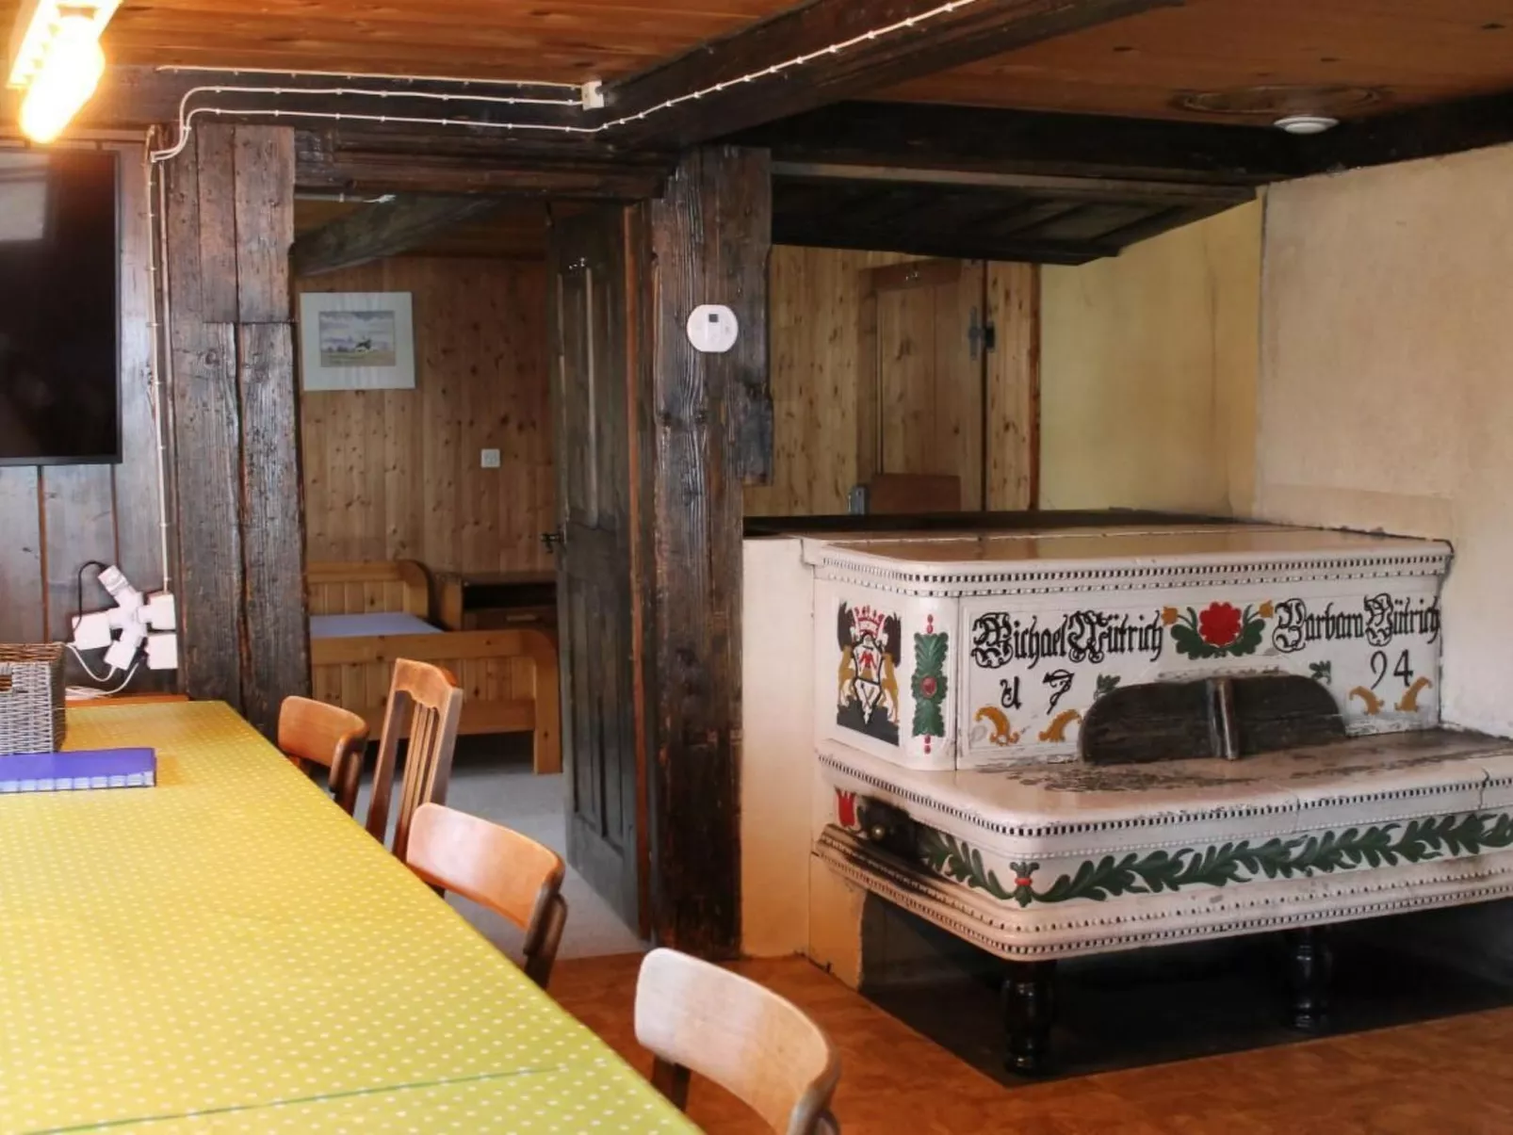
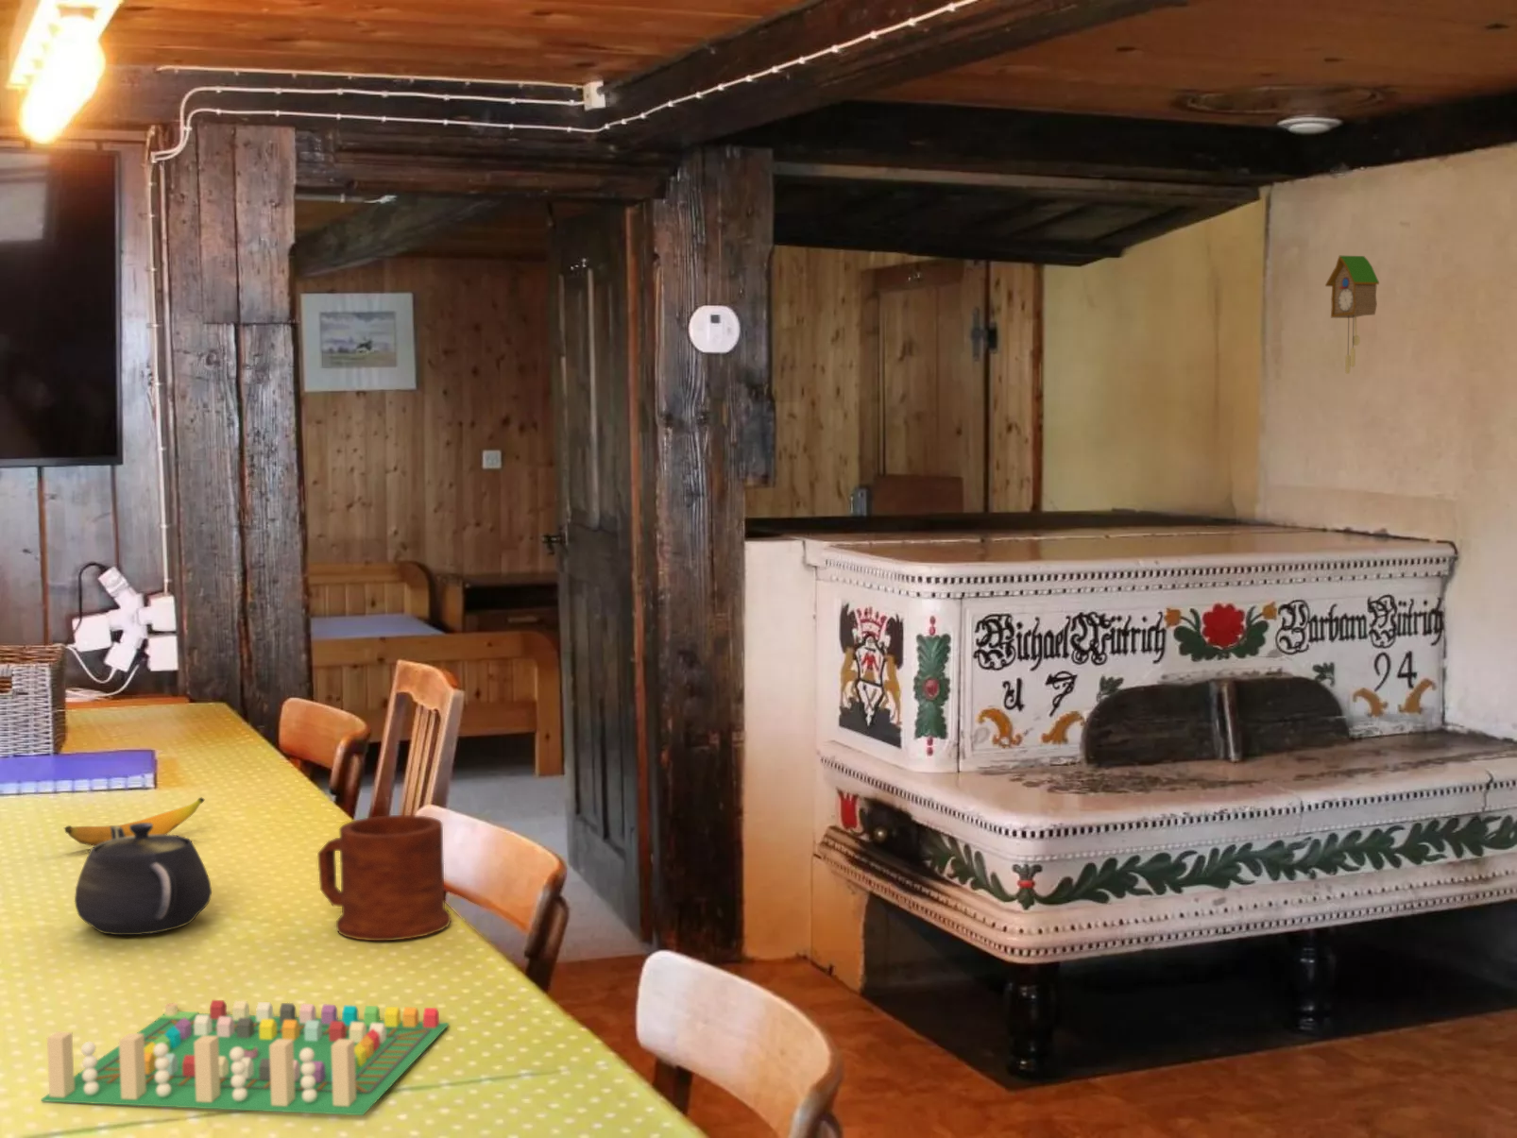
+ banana (135, 822)
+ board game (256, 1032)
+ teapot (141, 873)
+ cuckoo clock (1351, 314)
+ mug (383, 874)
